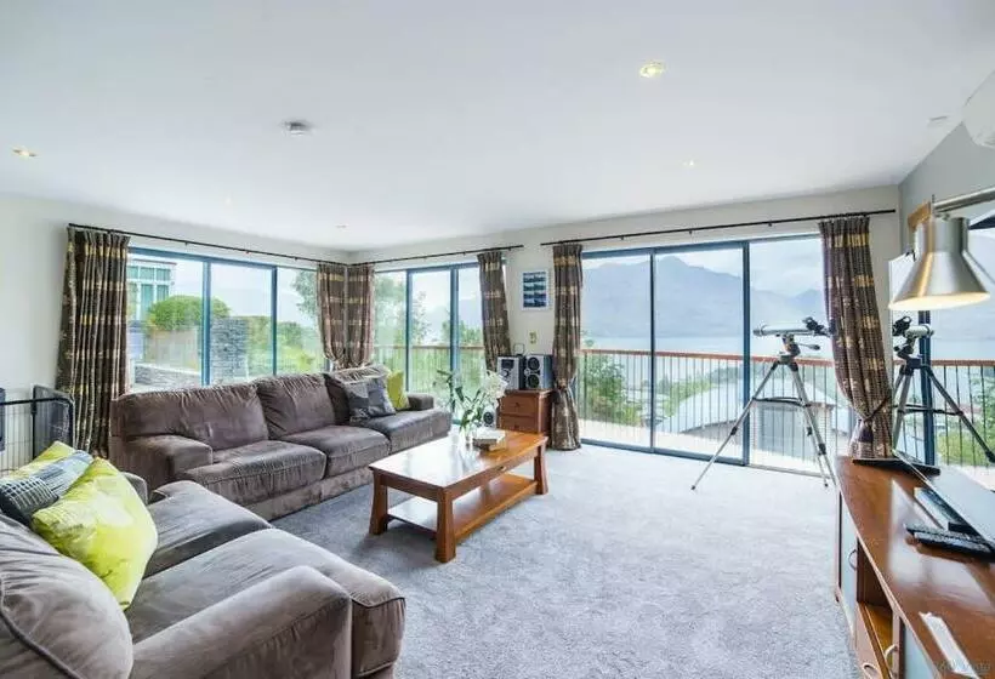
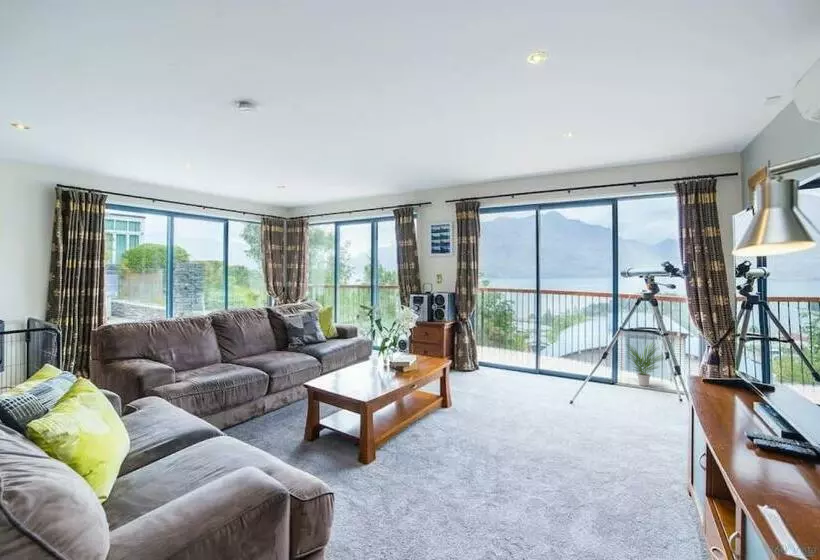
+ potted plant (643, 363)
